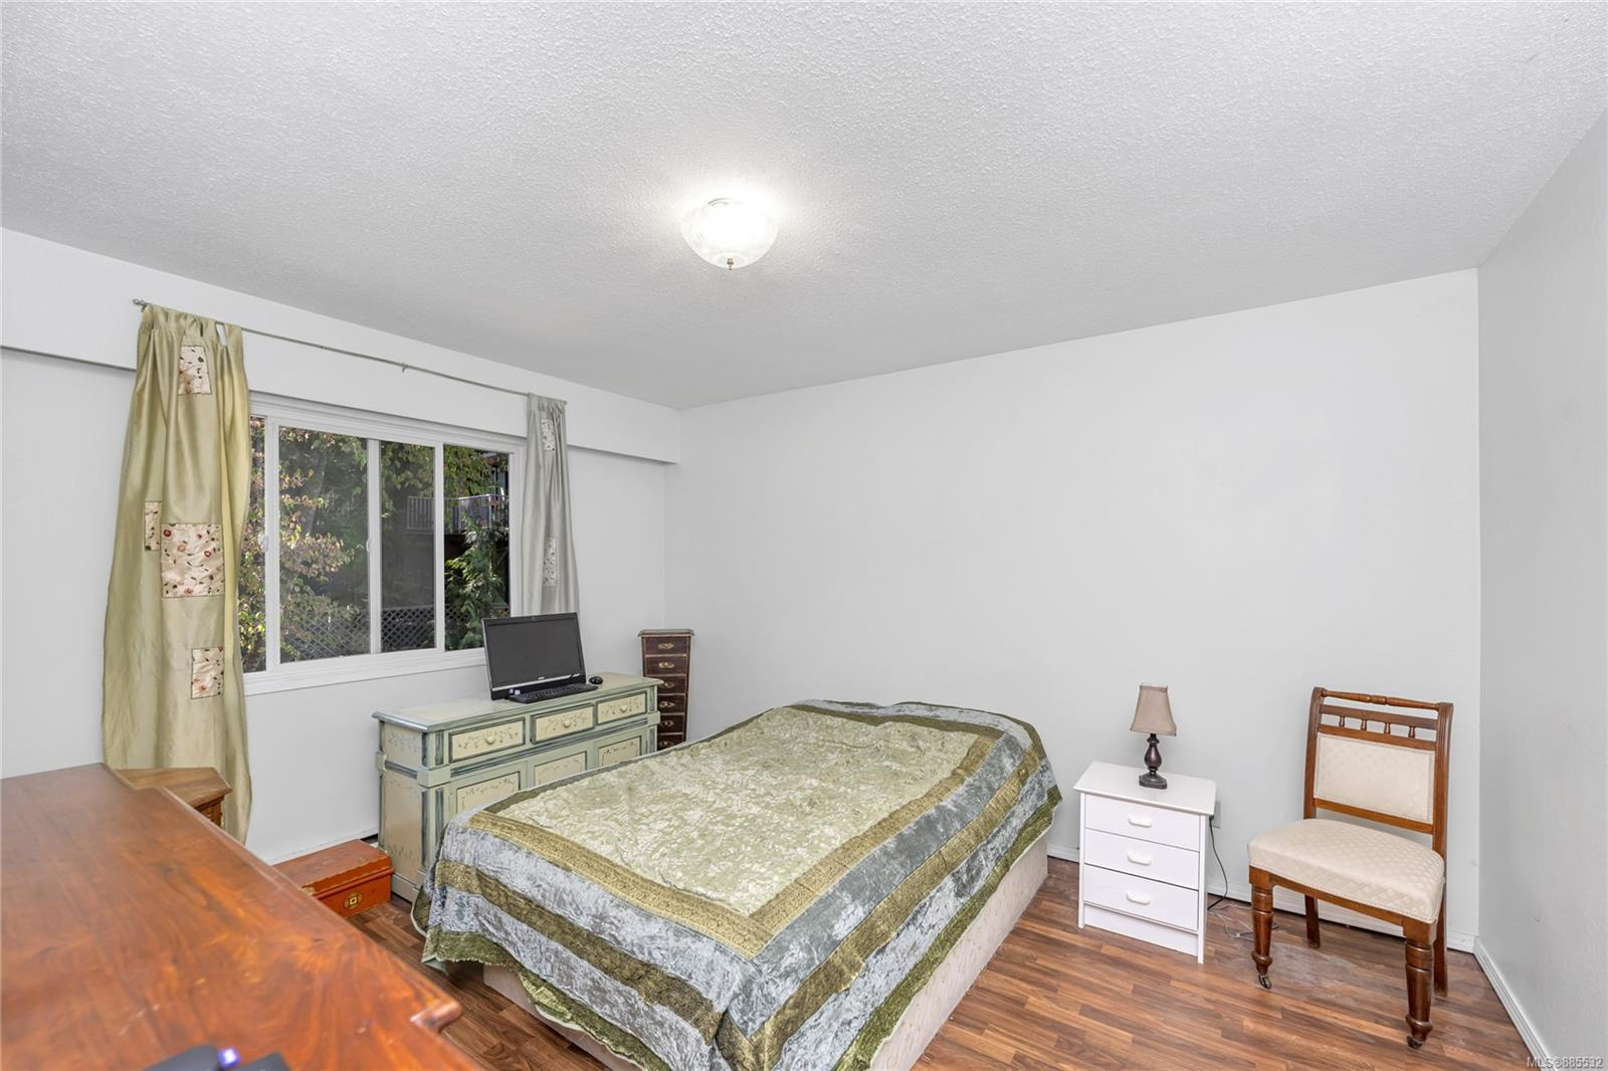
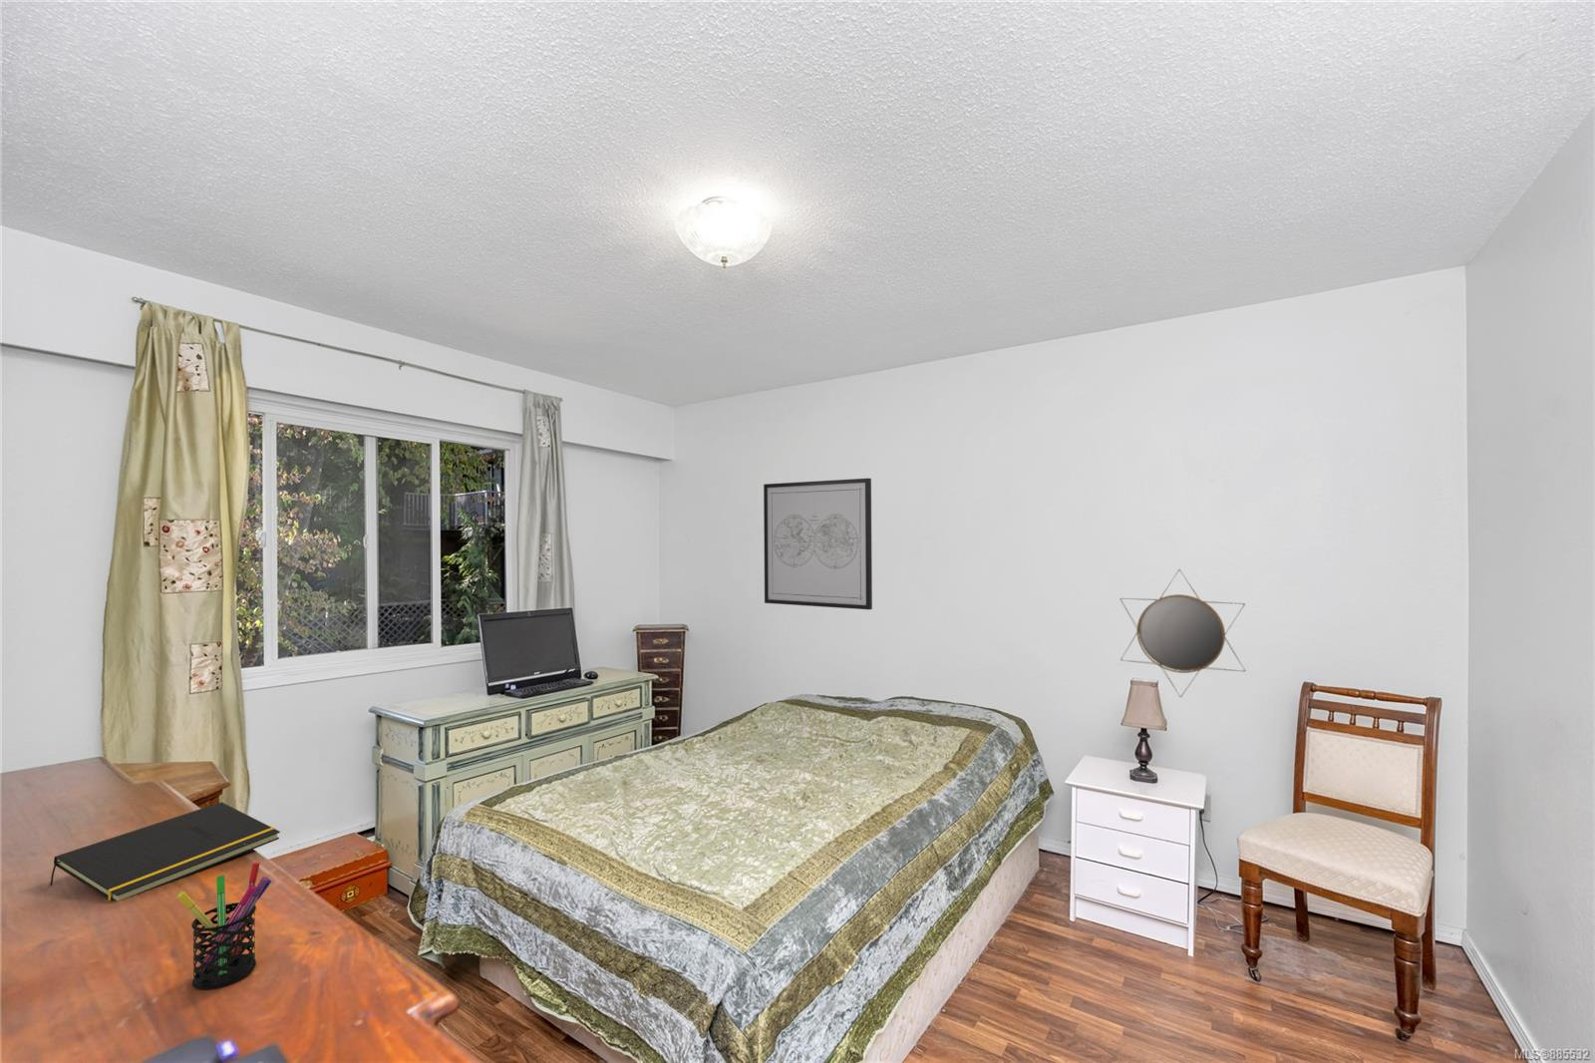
+ wall art (815, 543)
+ home mirror (1179, 634)
+ notepad (174, 847)
+ pen holder (228, 919)
